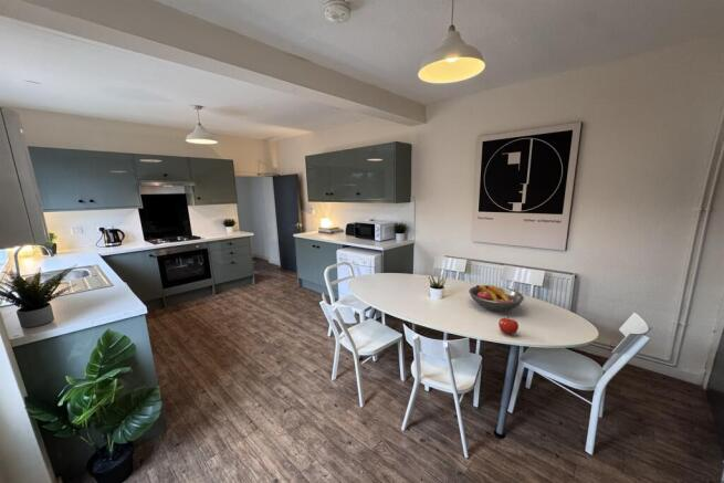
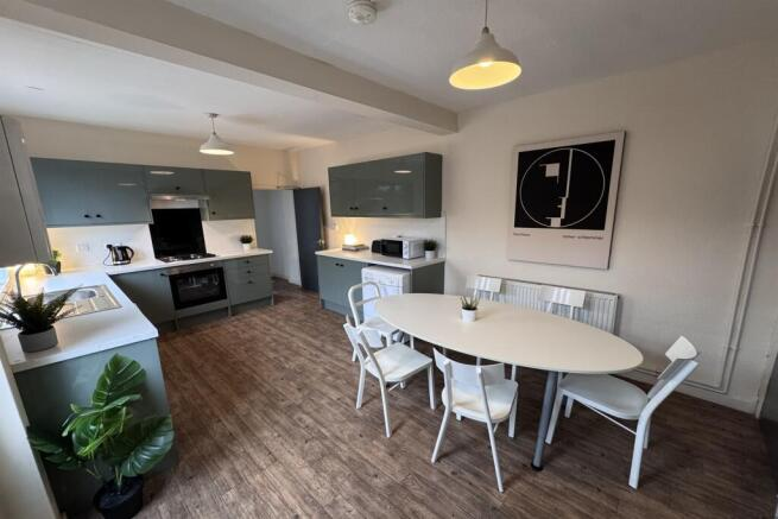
- fruit (508, 325)
- fruit bowl (494, 297)
